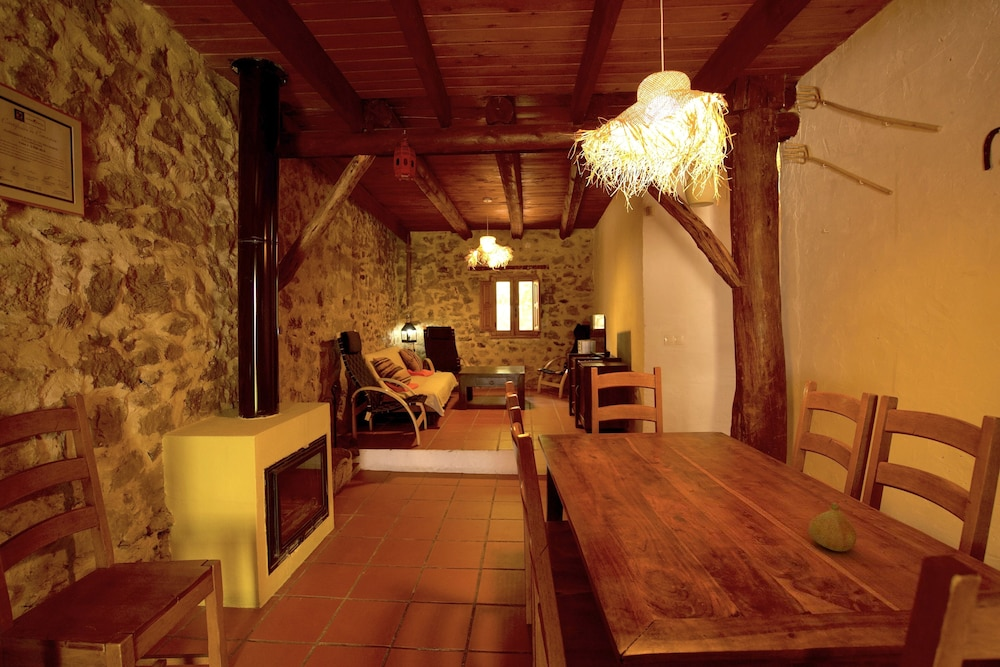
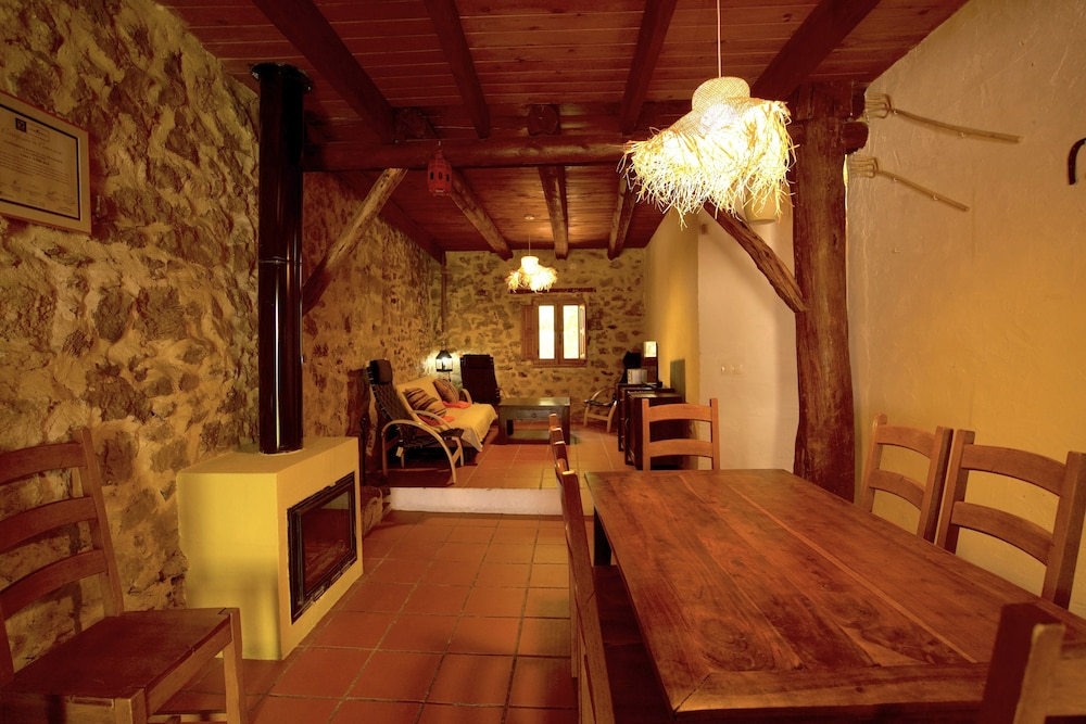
- fruit (832, 524)
